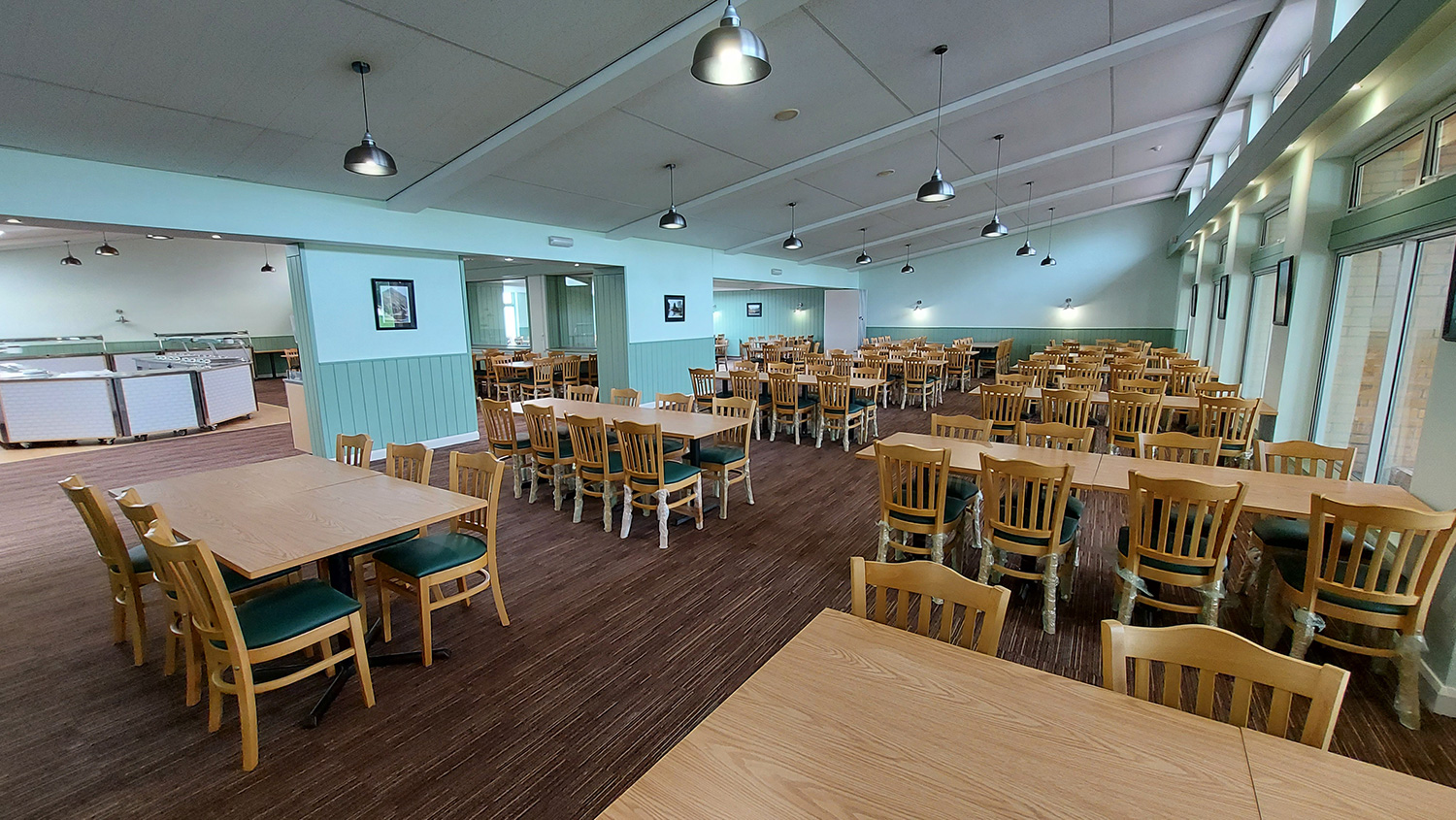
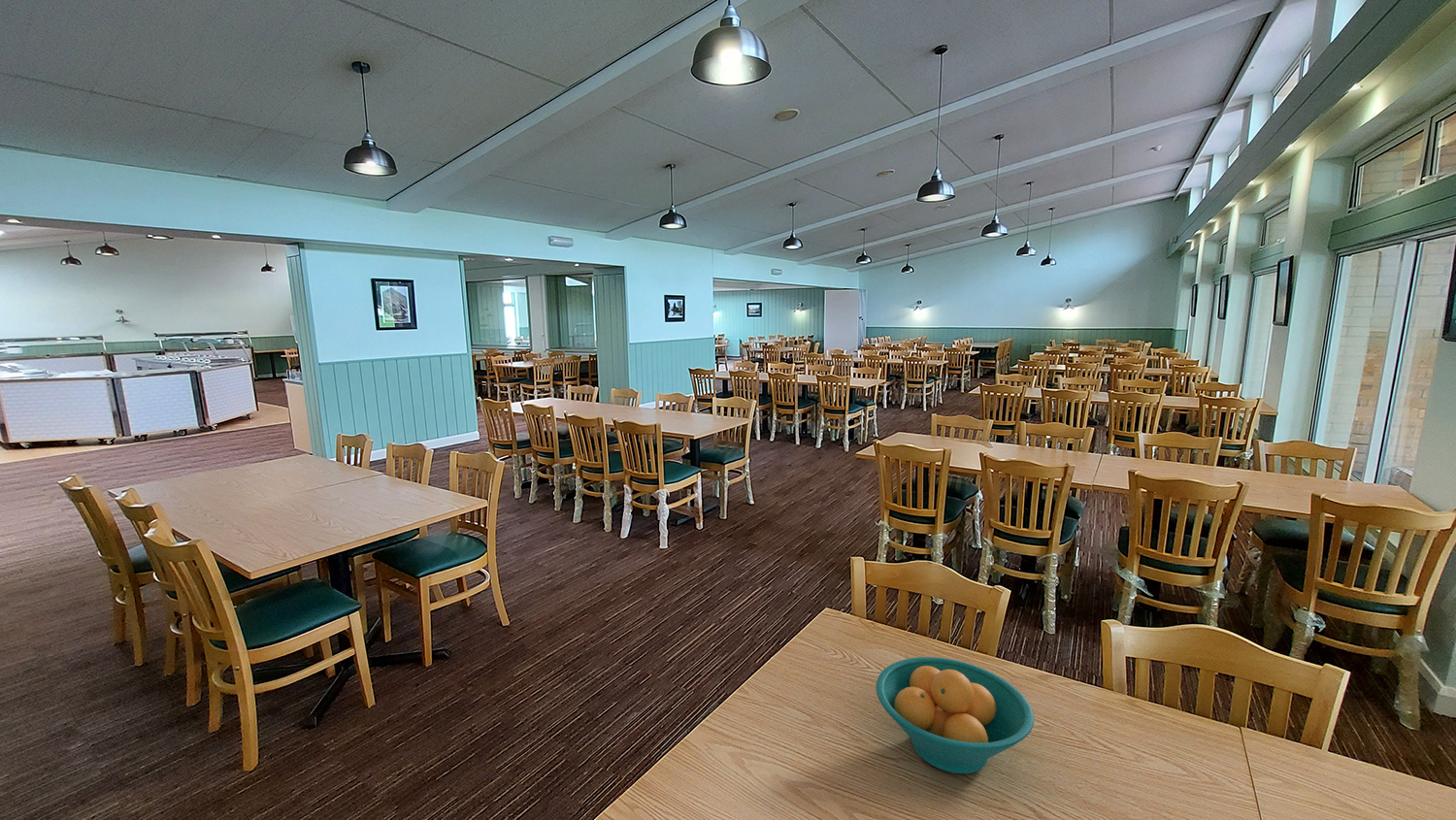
+ fruit bowl (950, 710)
